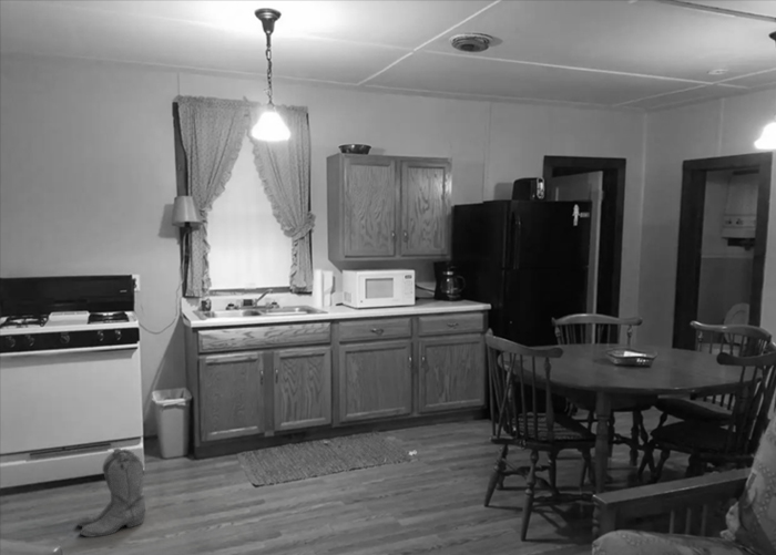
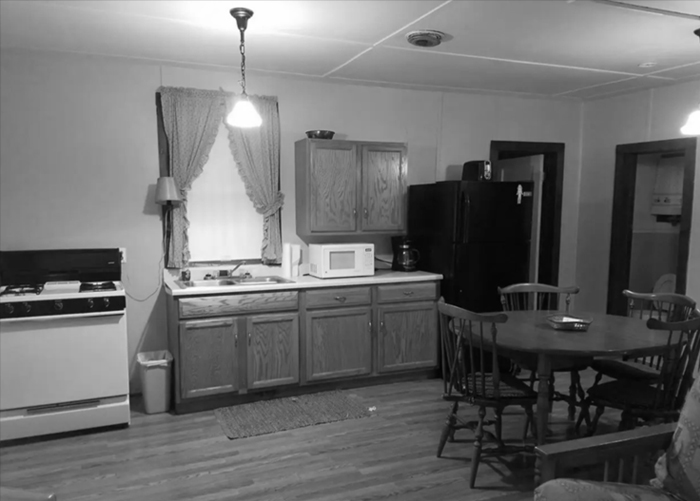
- boots (110, 489)
